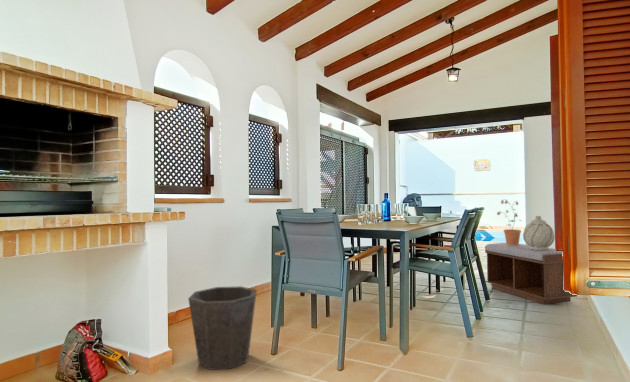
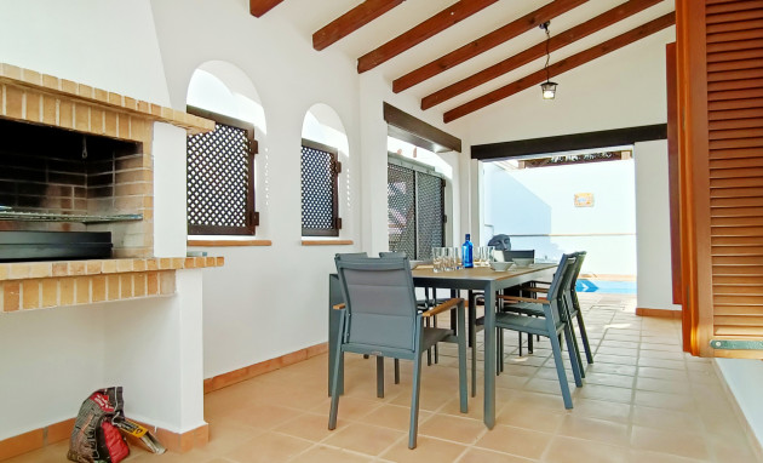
- lantern (538, 232)
- bench (526, 270)
- waste bin (224, 326)
- potted plant (511, 221)
